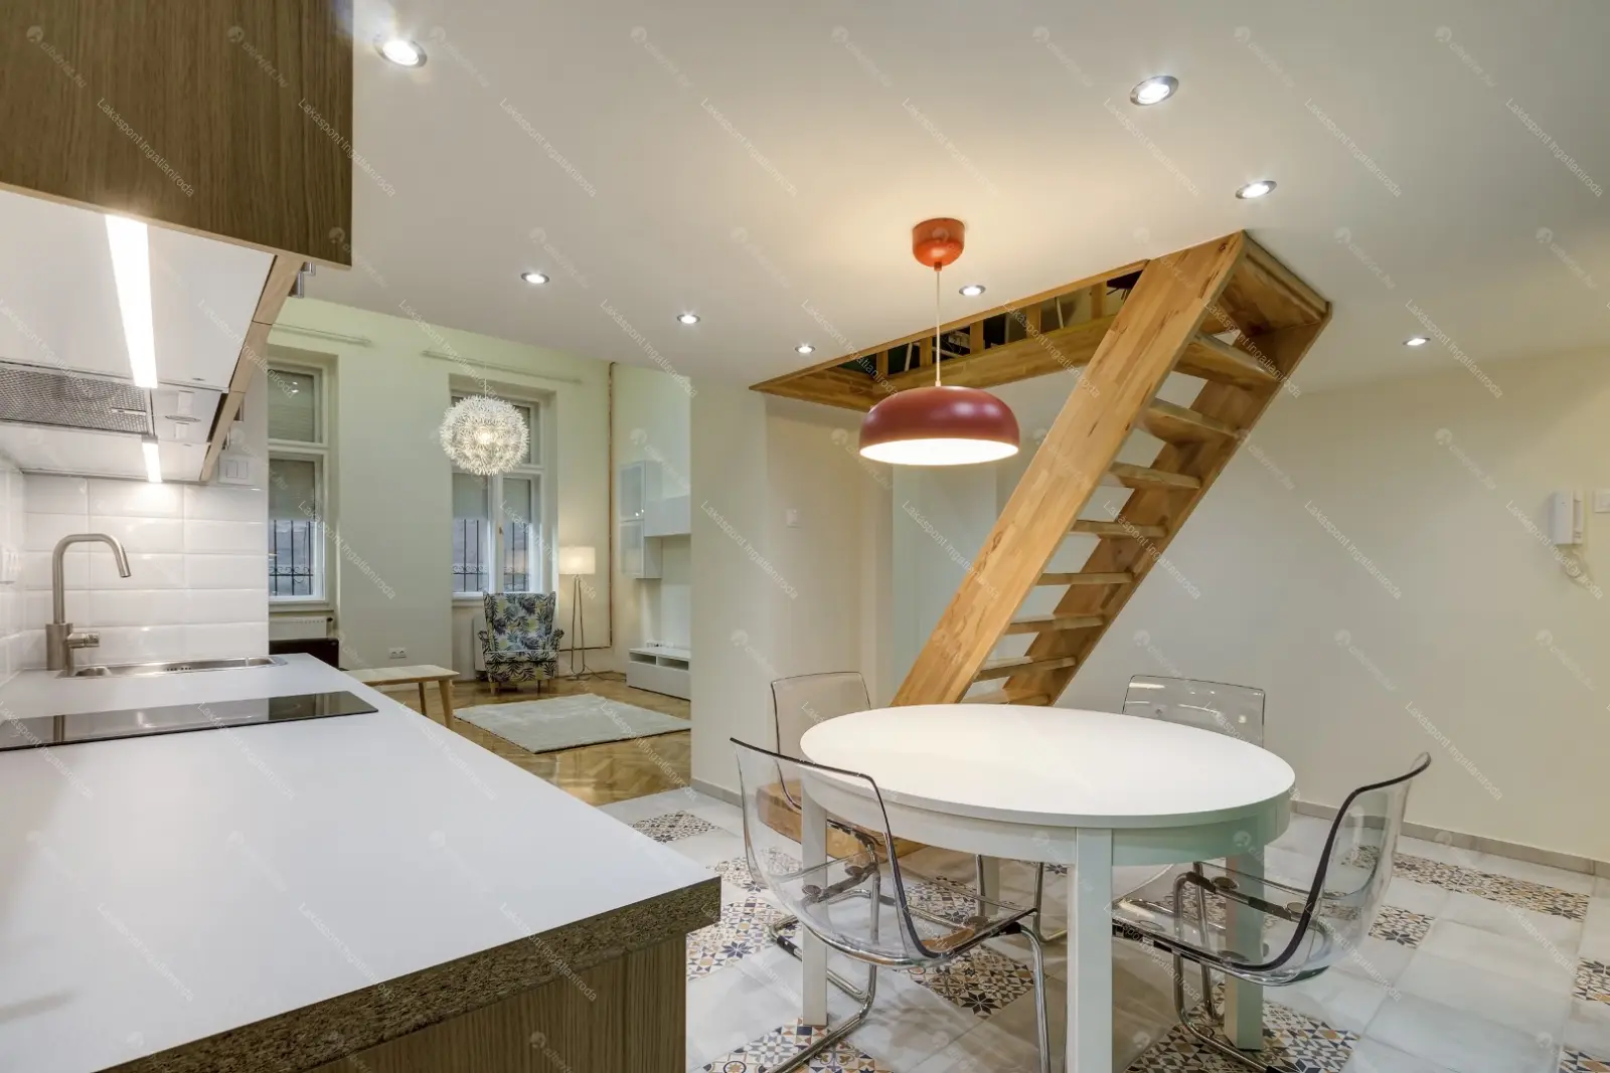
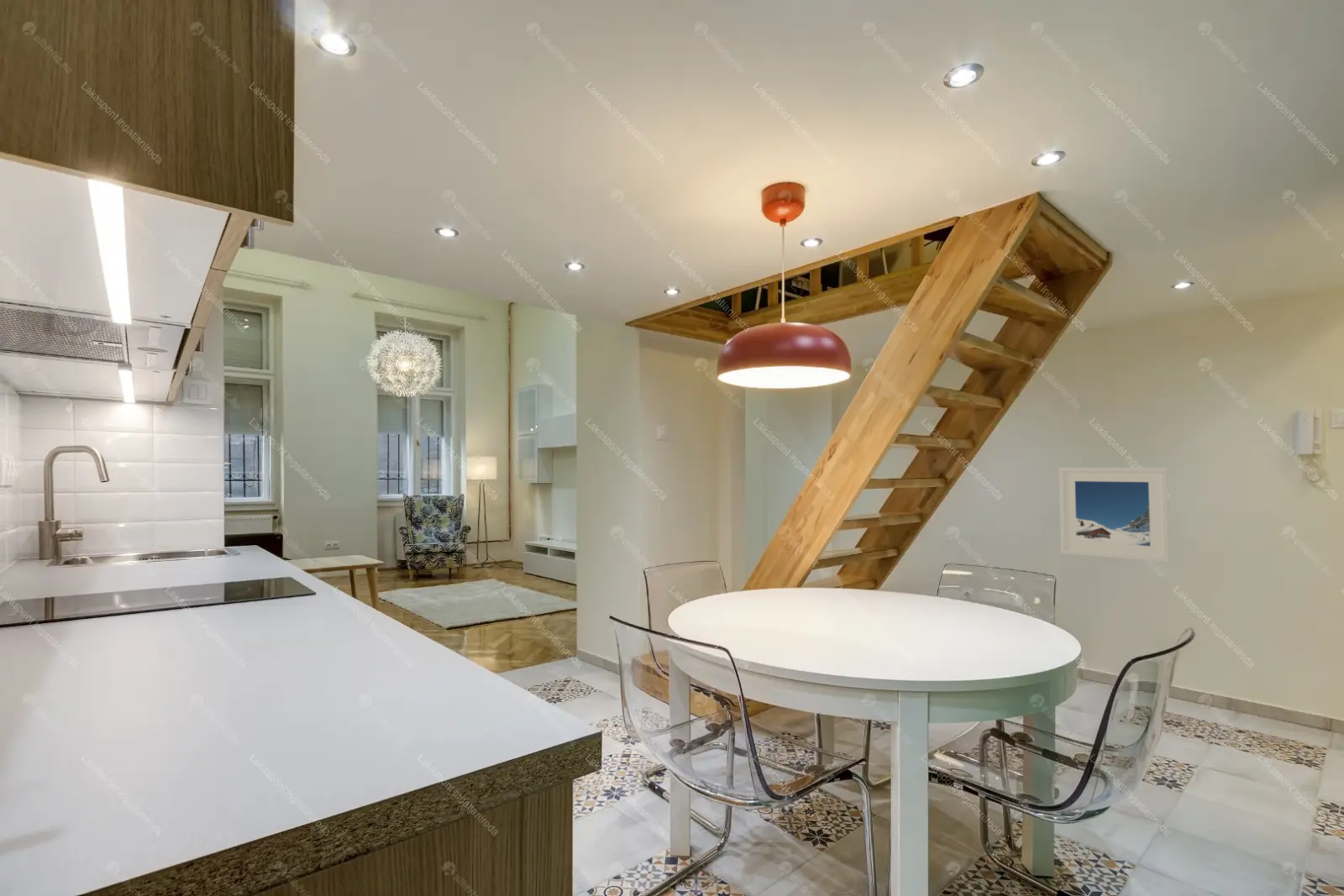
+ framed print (1111, 512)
